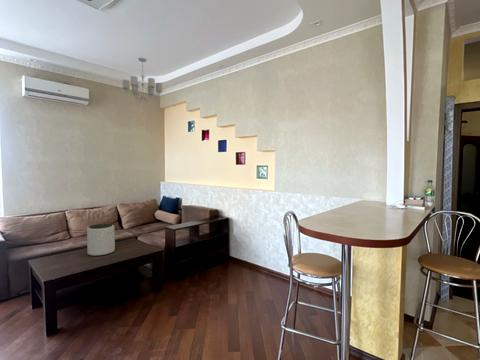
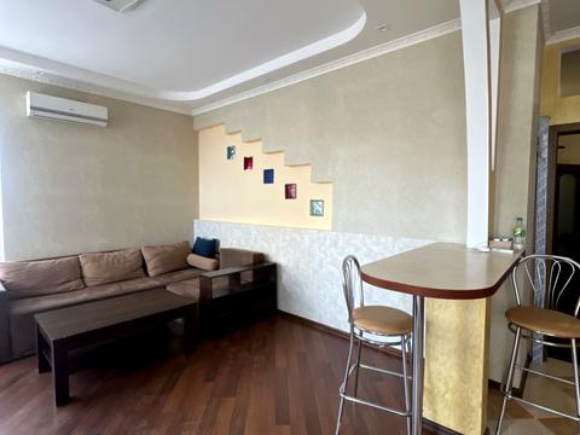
- chandelier (142, 81)
- plant pot (101, 239)
